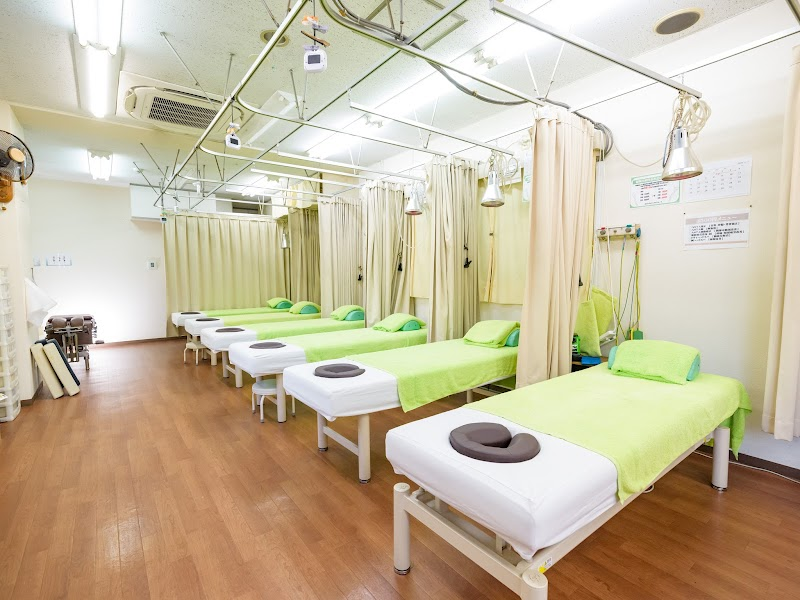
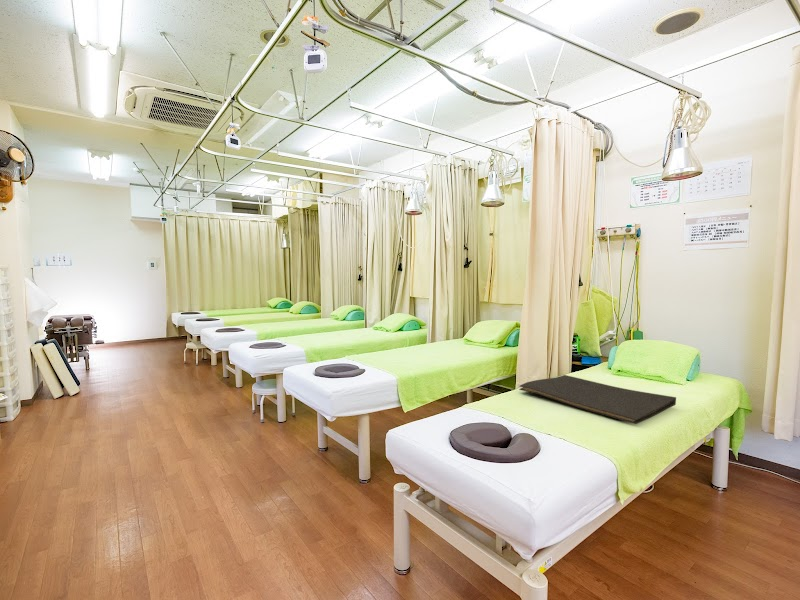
+ hand towel (592, 394)
